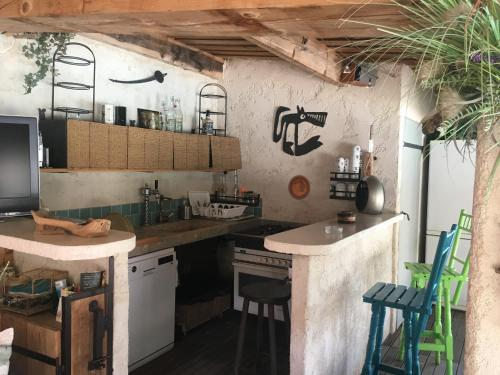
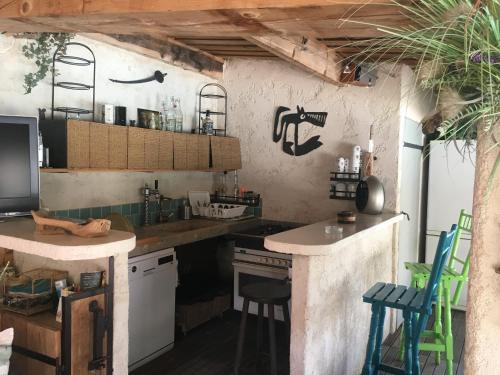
- decorative plate (299, 187)
